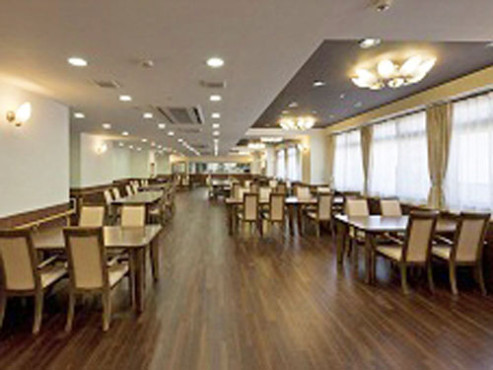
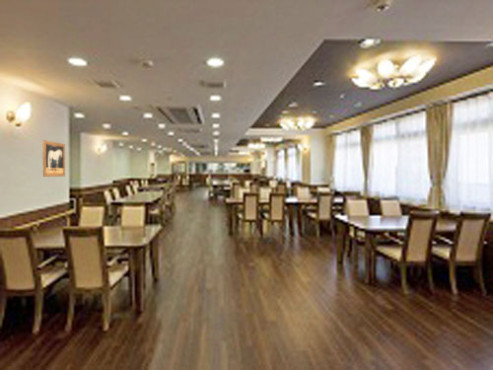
+ wall art (54, 159)
